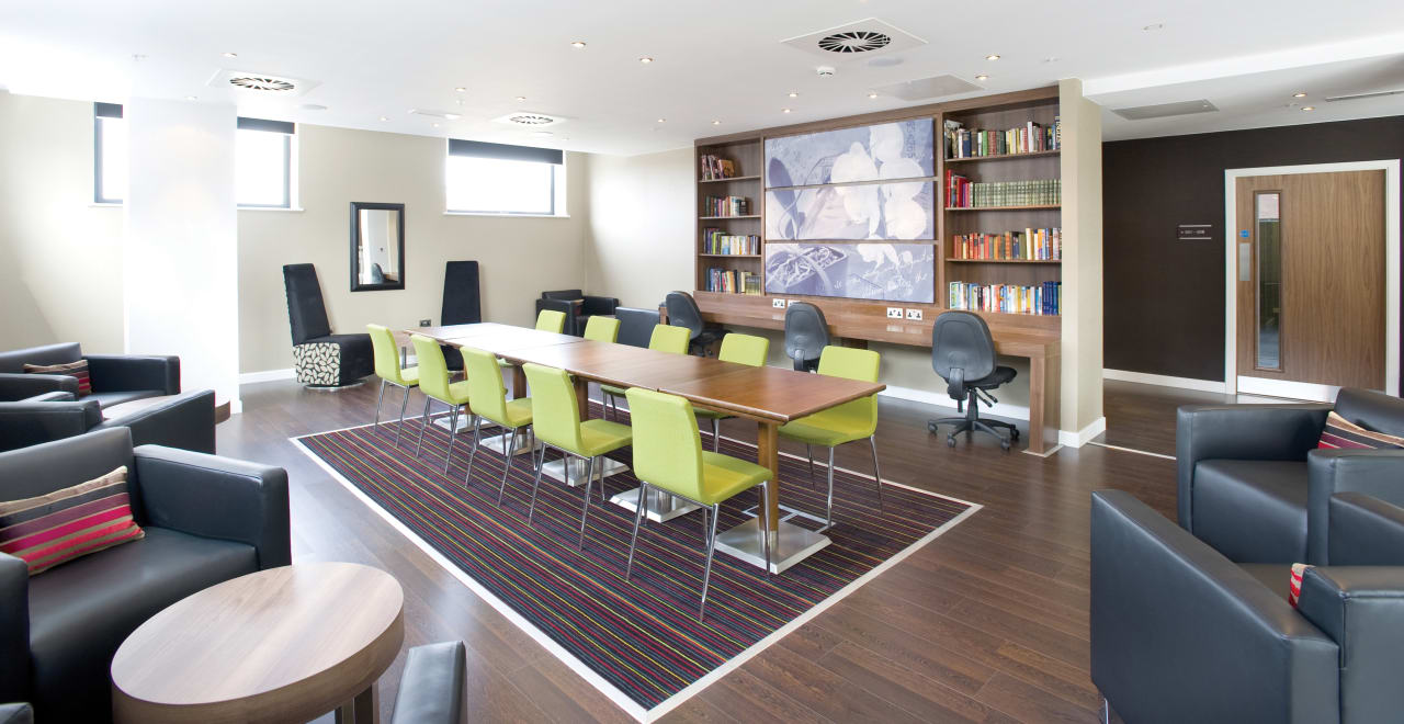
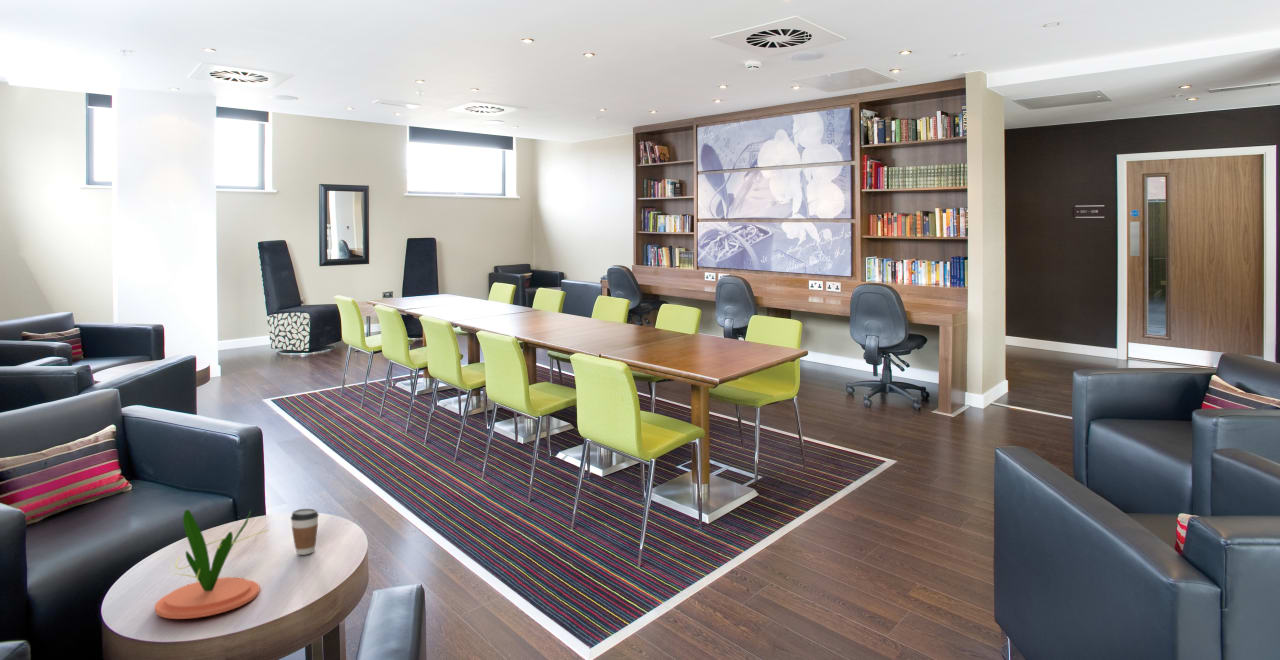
+ coffee cup (305, 531)
+ plant (207, 551)
